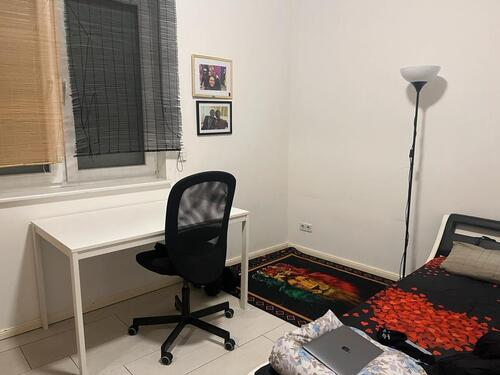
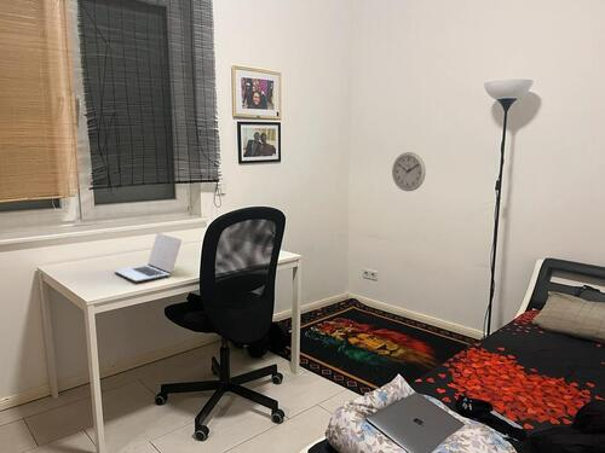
+ laptop (150, 256)
+ wall clock (408, 172)
